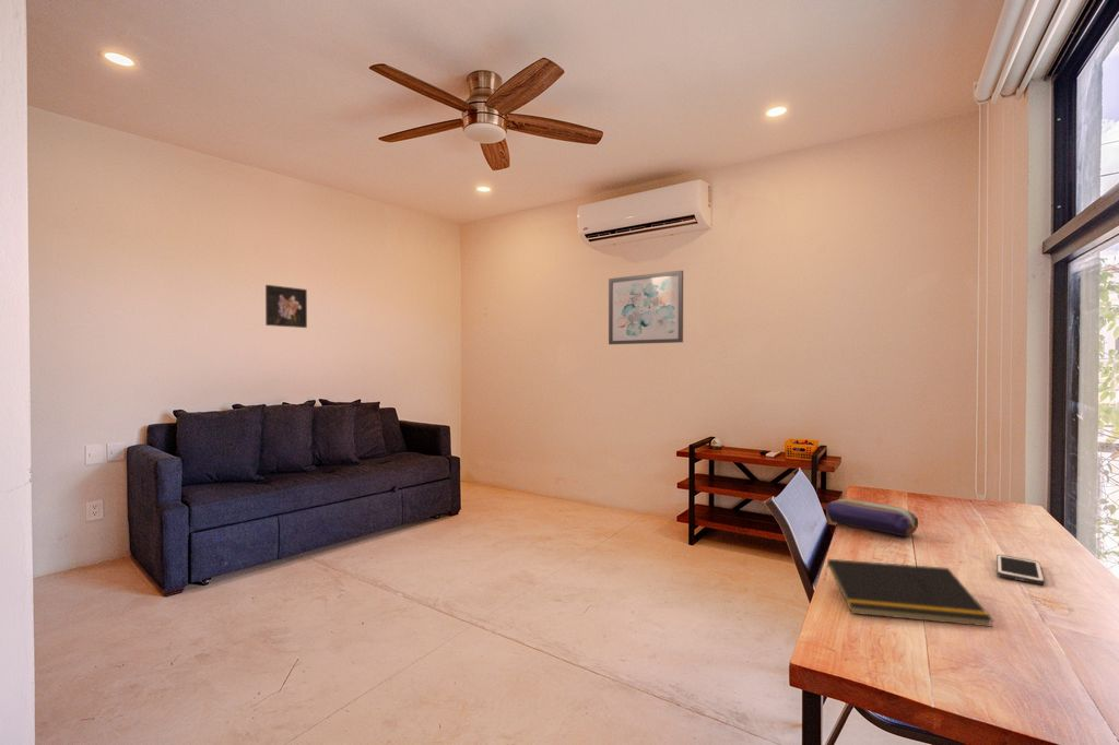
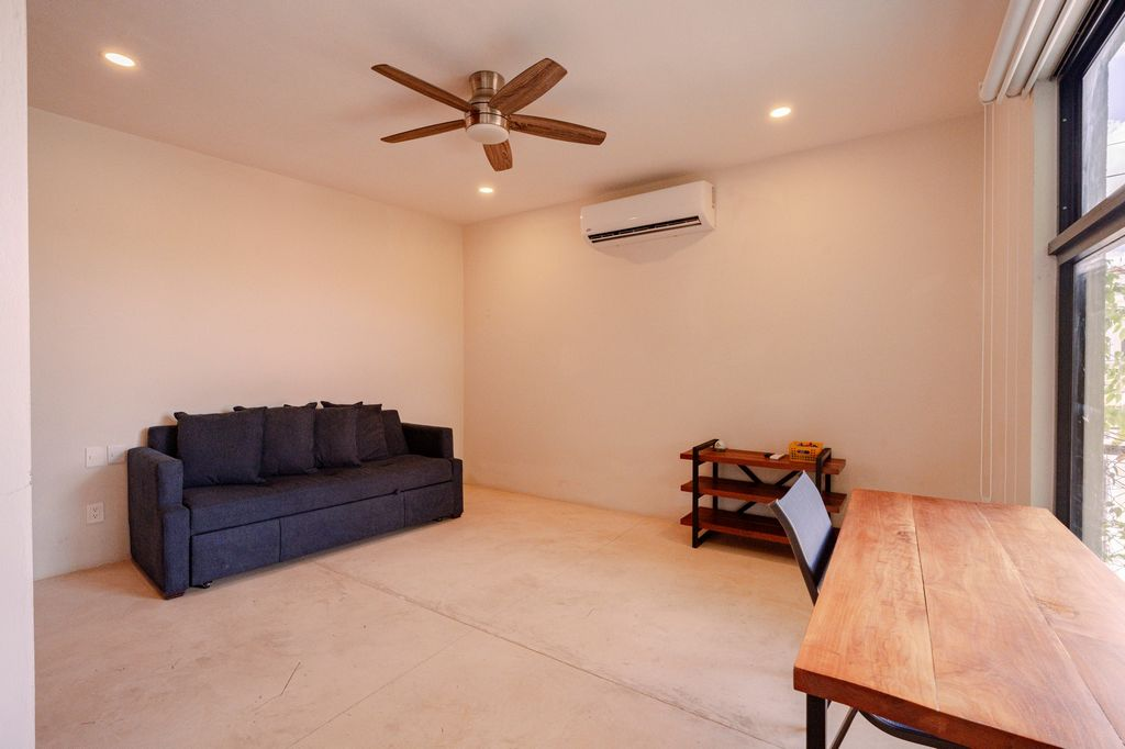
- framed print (286, 306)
- cell phone (1018, 568)
- pencil case (870, 516)
- notepad (902, 589)
- wall art (644, 309)
